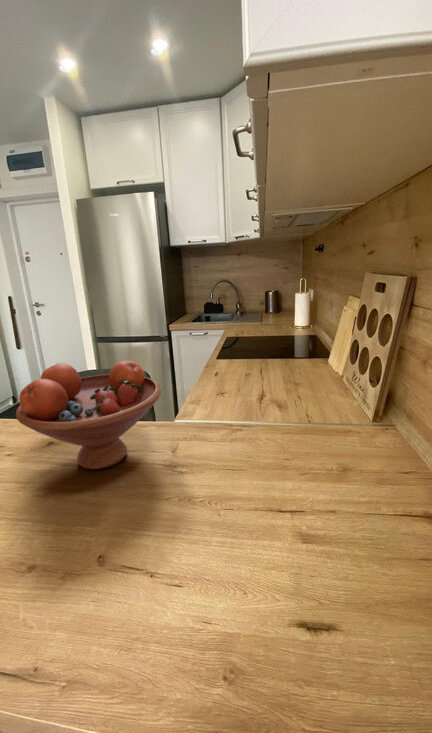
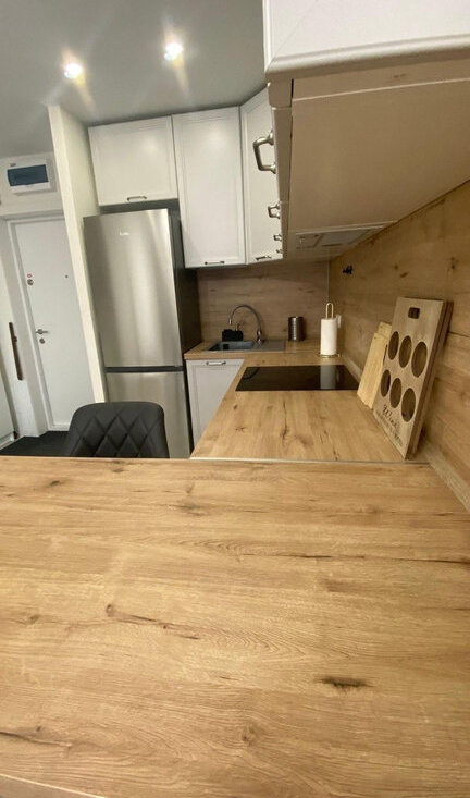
- fruit bowl (96, 414)
